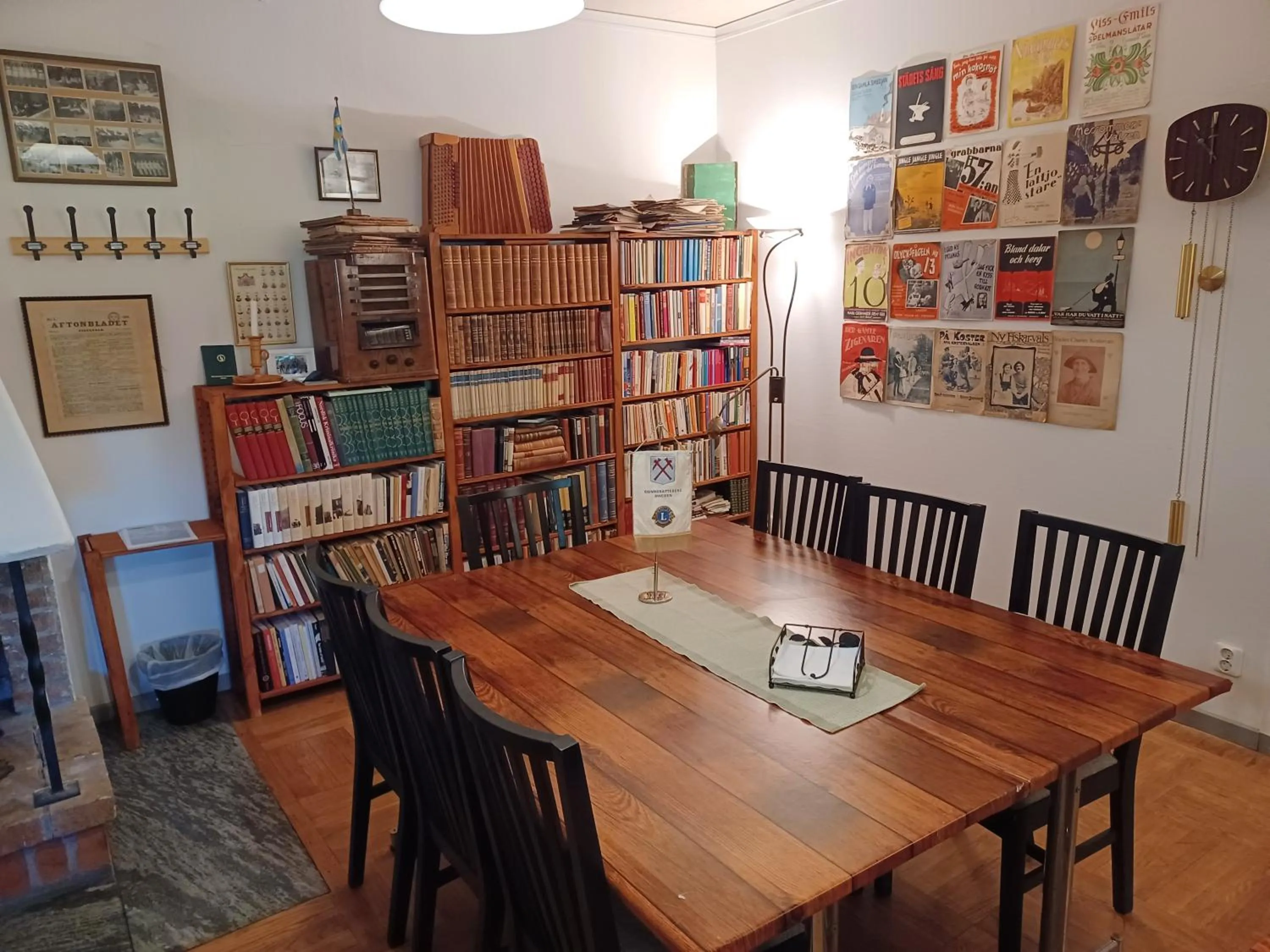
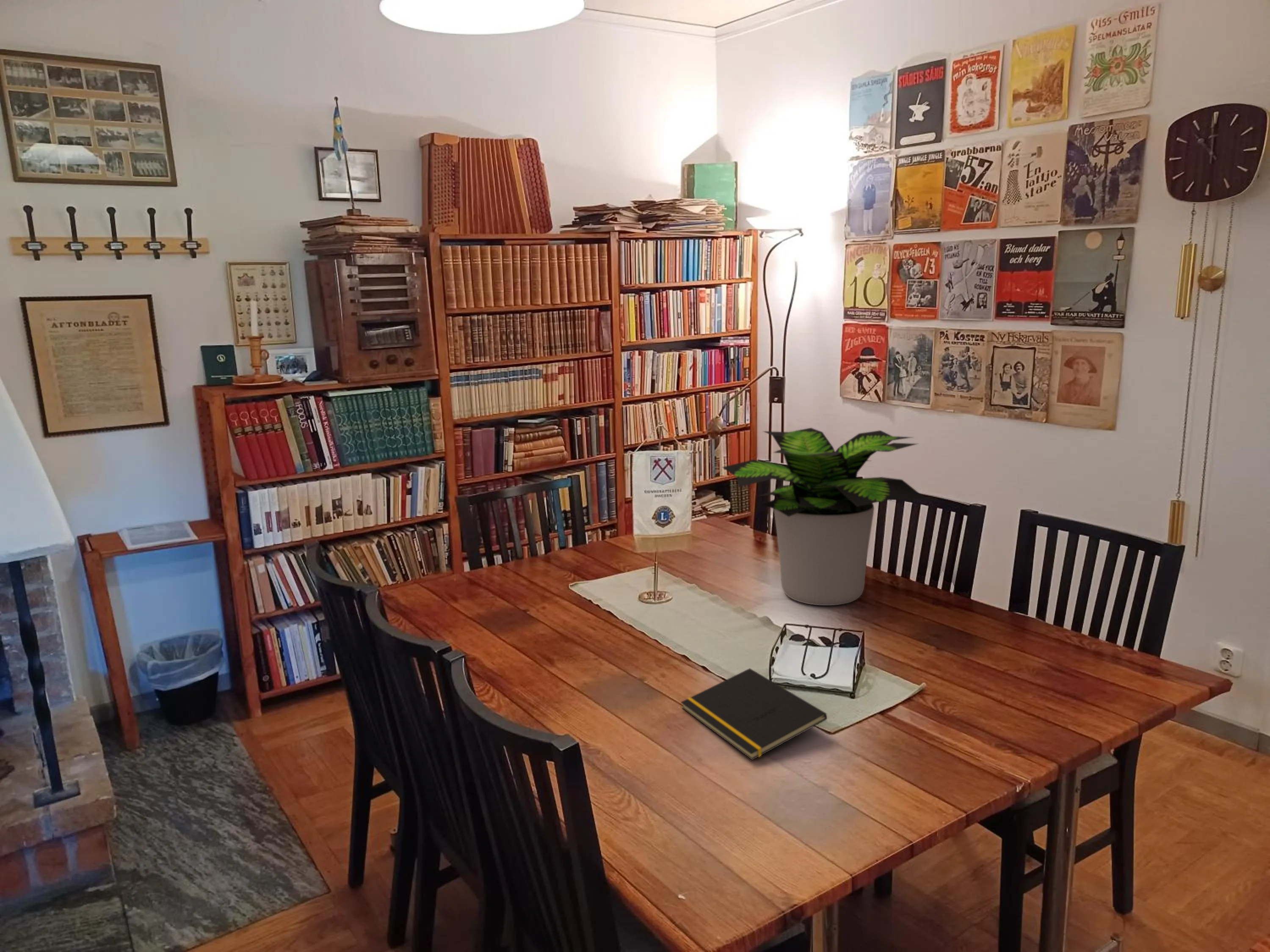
+ potted plant (821, 522)
+ notepad (751, 710)
